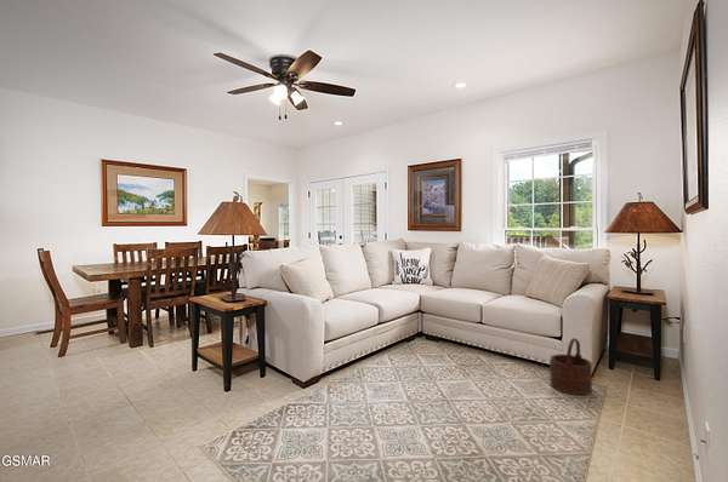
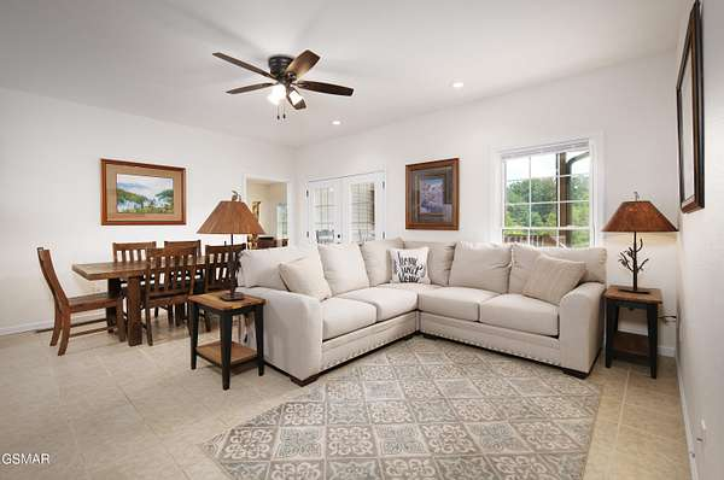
- wooden bucket (570, 362)
